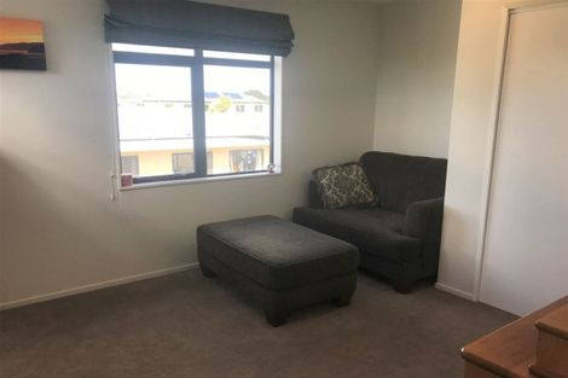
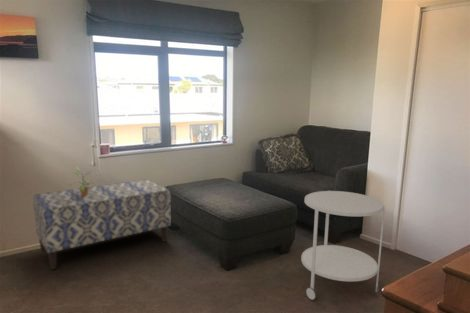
+ potted plant (83, 179)
+ side table (340, 246)
+ bench (105, 219)
